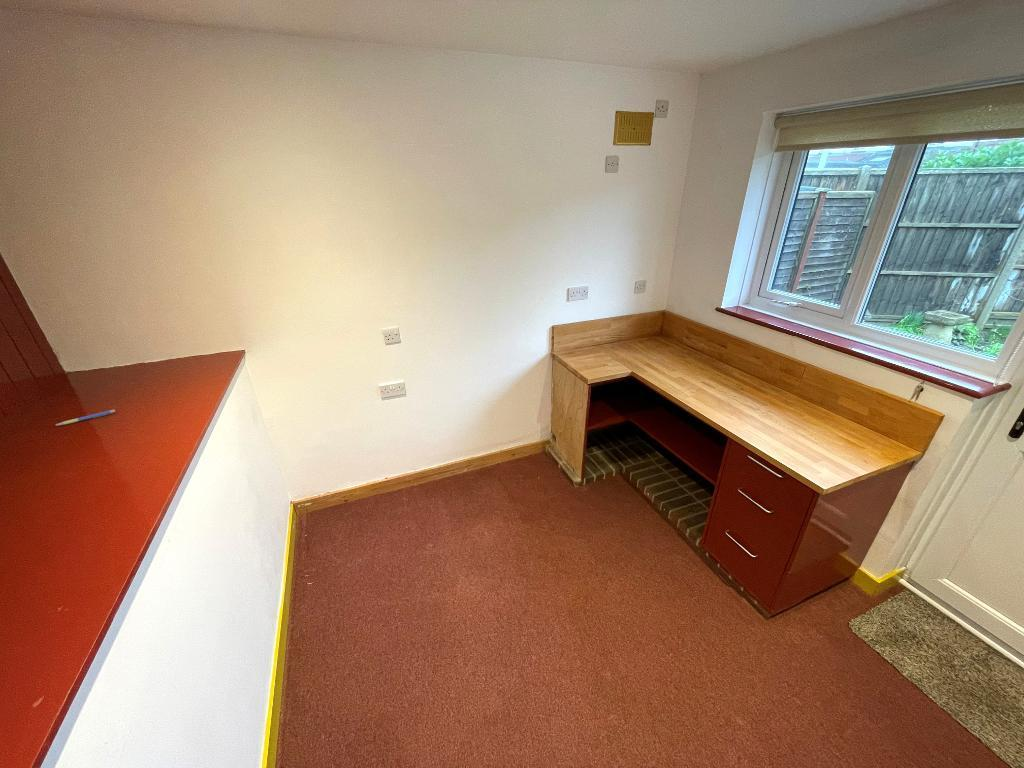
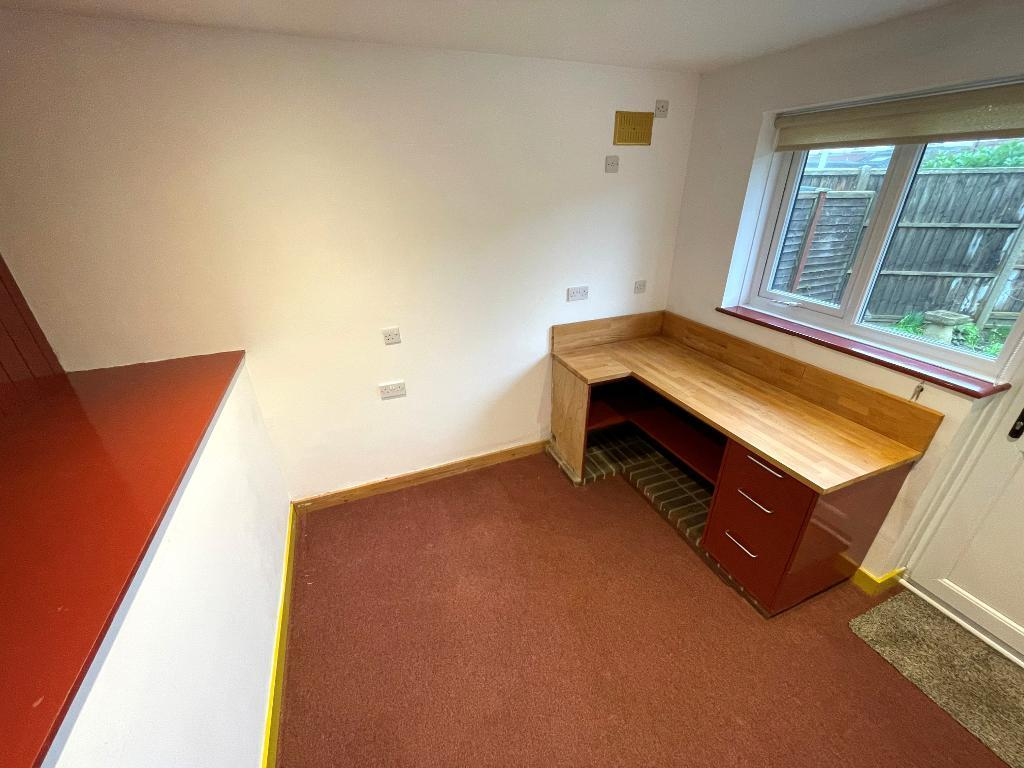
- pen (85, 417)
